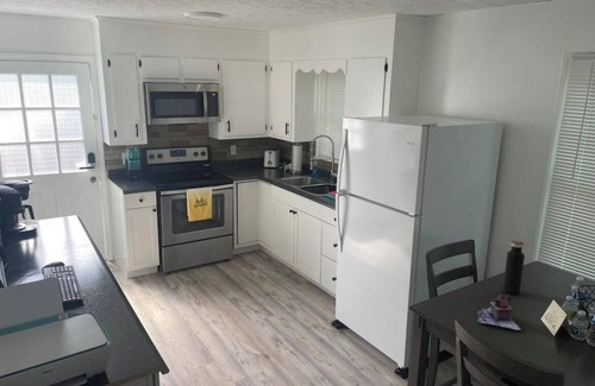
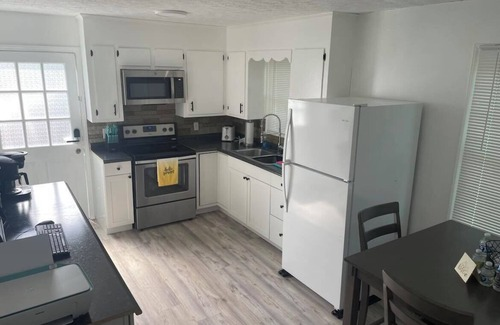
- water bottle (514, 266)
- teapot (499, 305)
